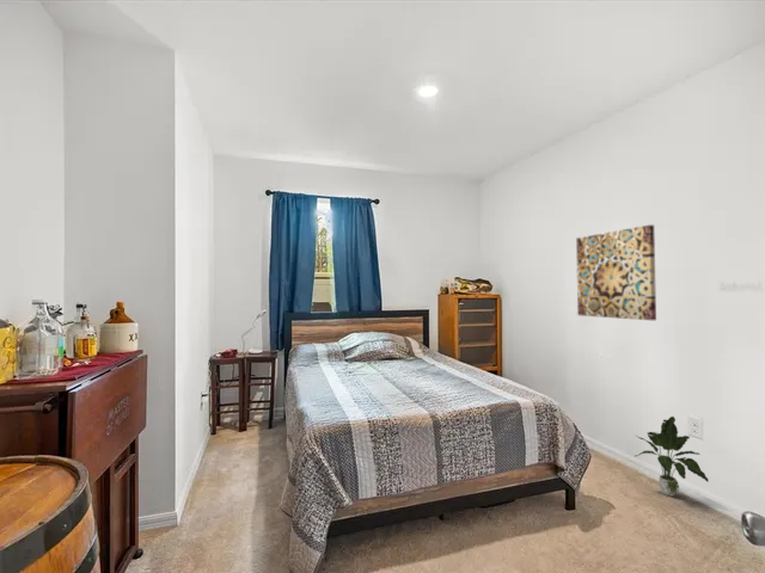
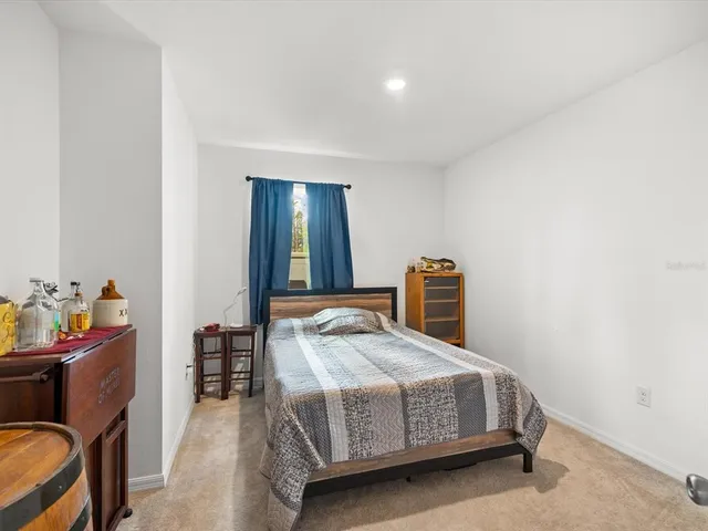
- wall art (612, 275)
- potted plant (666, 456)
